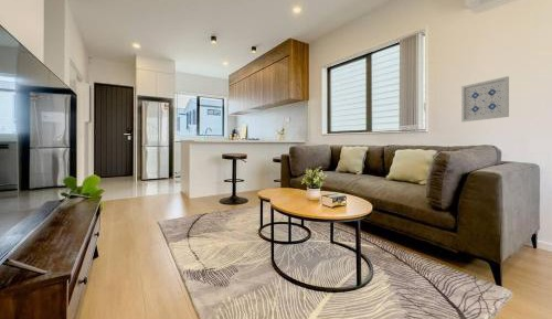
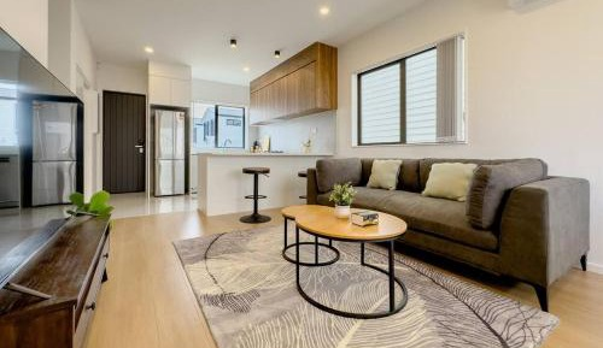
- wall art (484, 100)
